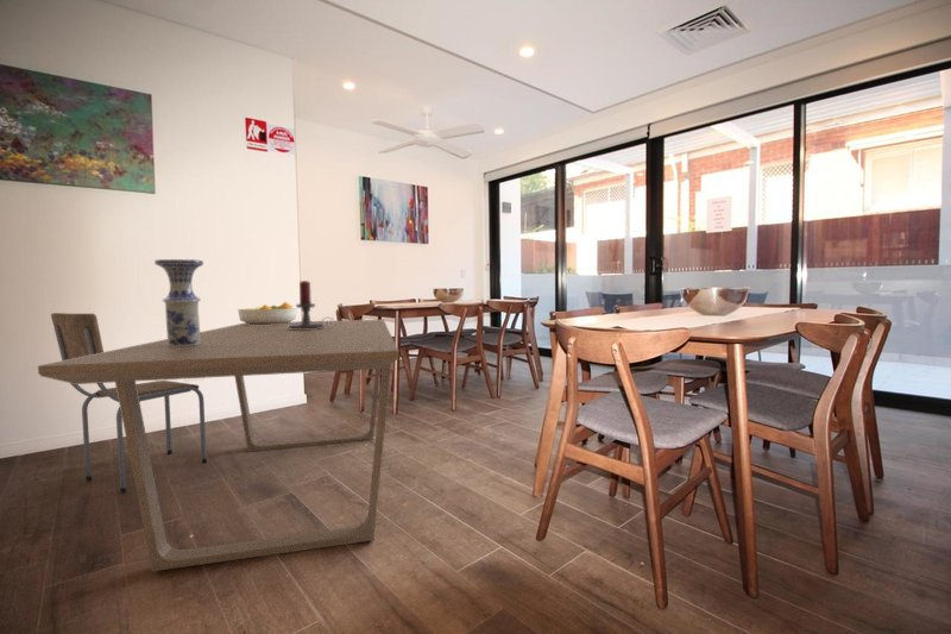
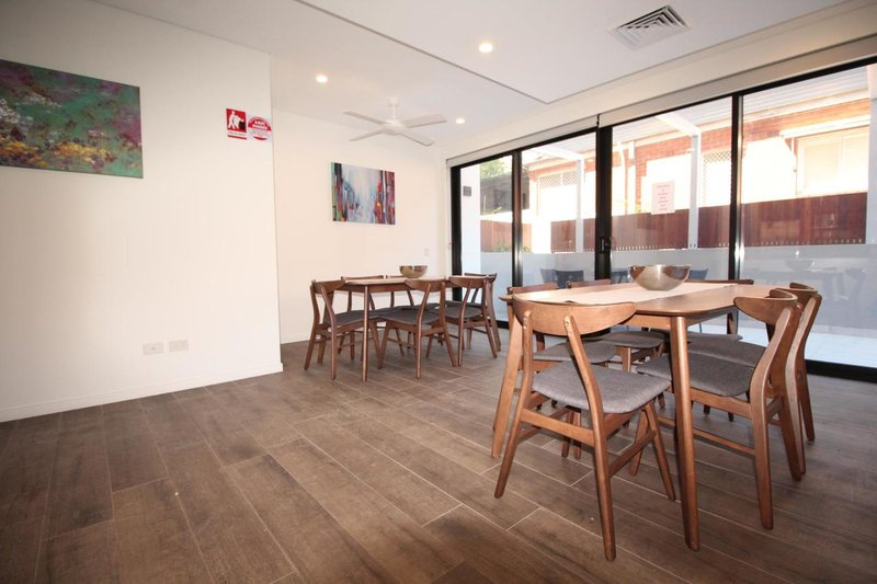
- fruit bowl (267, 312)
- candle holder (310, 303)
- vase (181, 302)
- dining chair (138, 393)
- dining table (295, 440)
